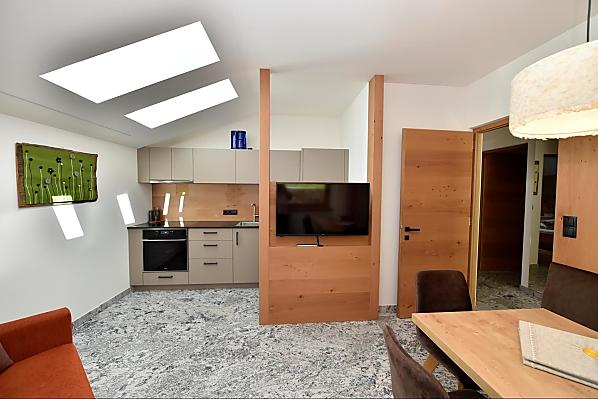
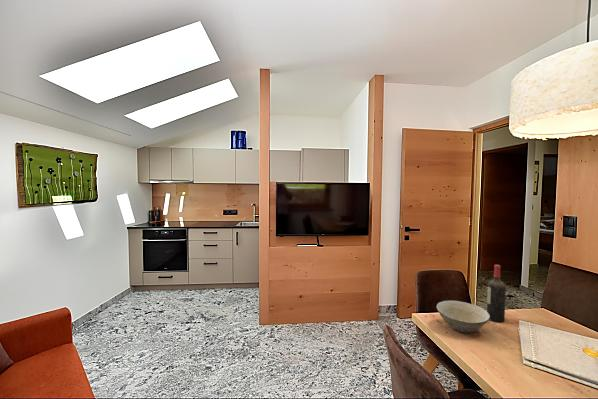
+ wine bottle (496, 292)
+ bowl (461, 318)
